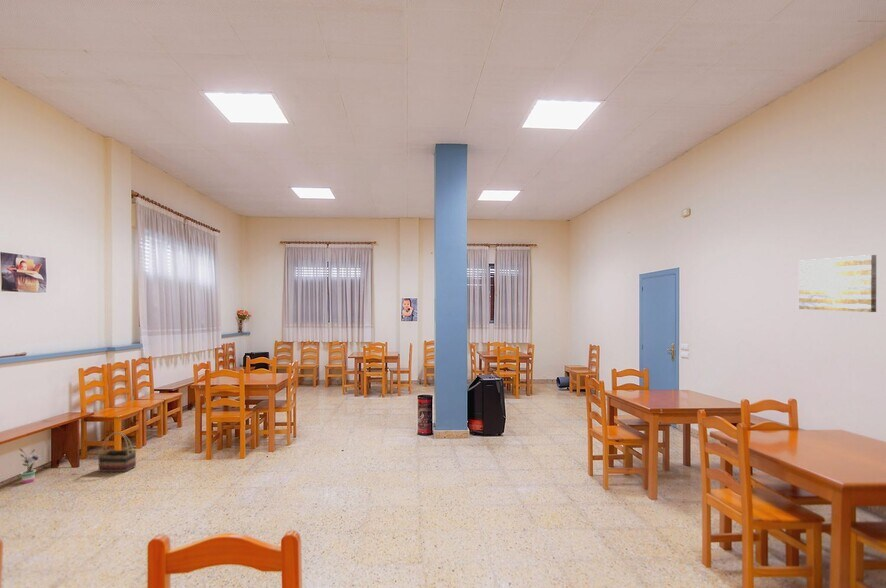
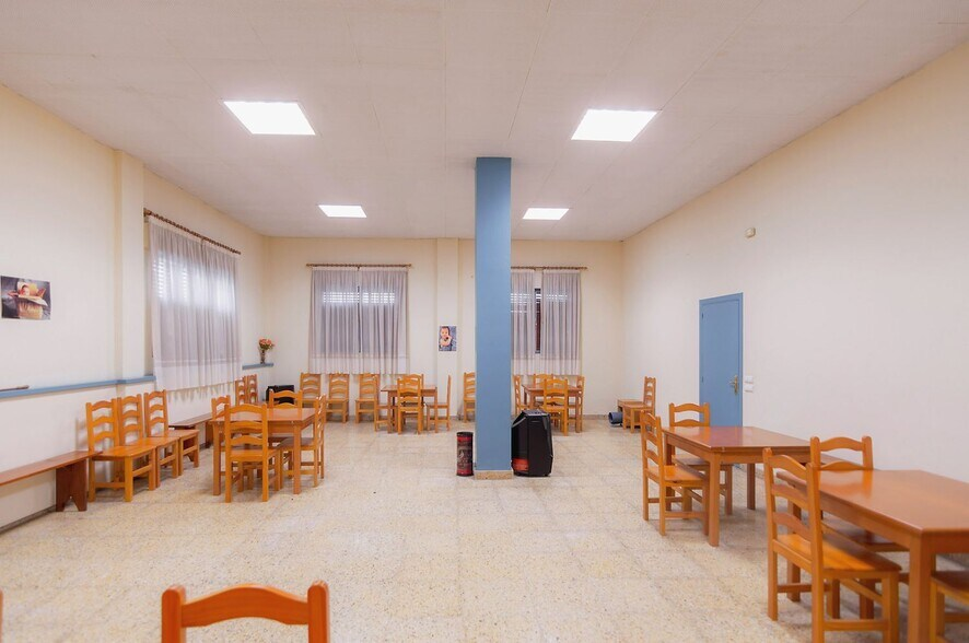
- wall art (834, 284)
- basket (117, 450)
- potted plant (30, 462)
